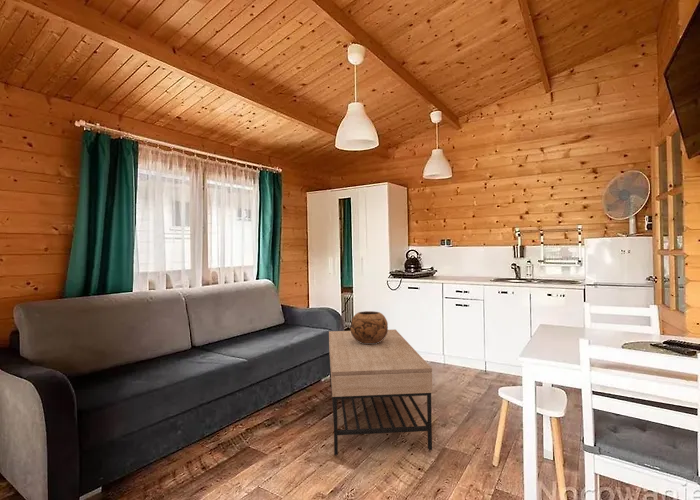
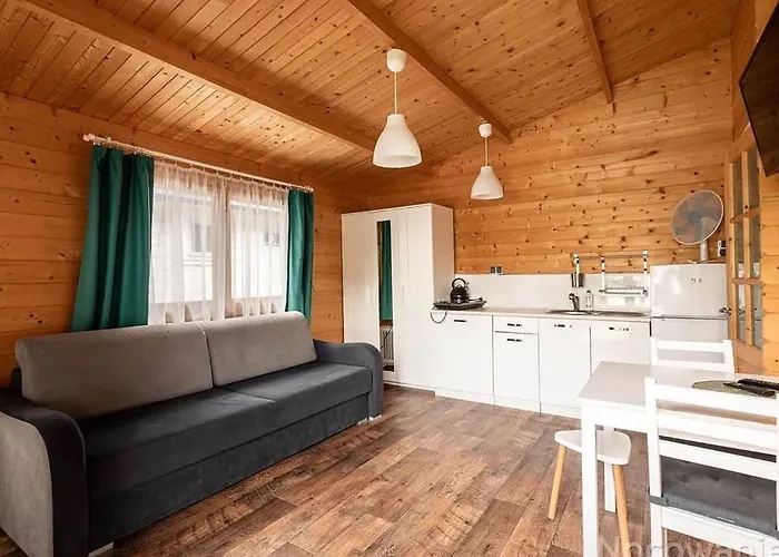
- coffee table (370, 379)
- decorative bowl (369, 327)
